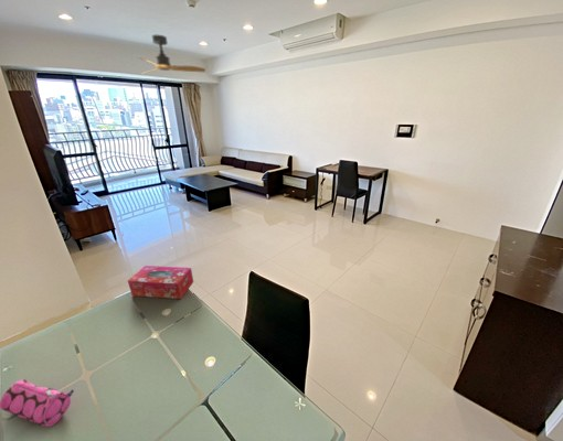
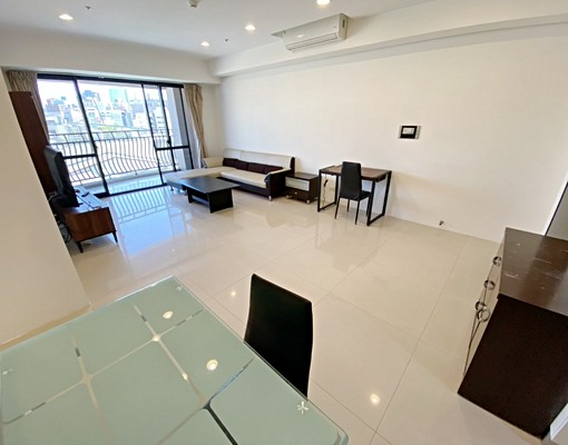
- ceiling fan (167, 56)
- pencil case (35, 399)
- tissue box (162, 281)
